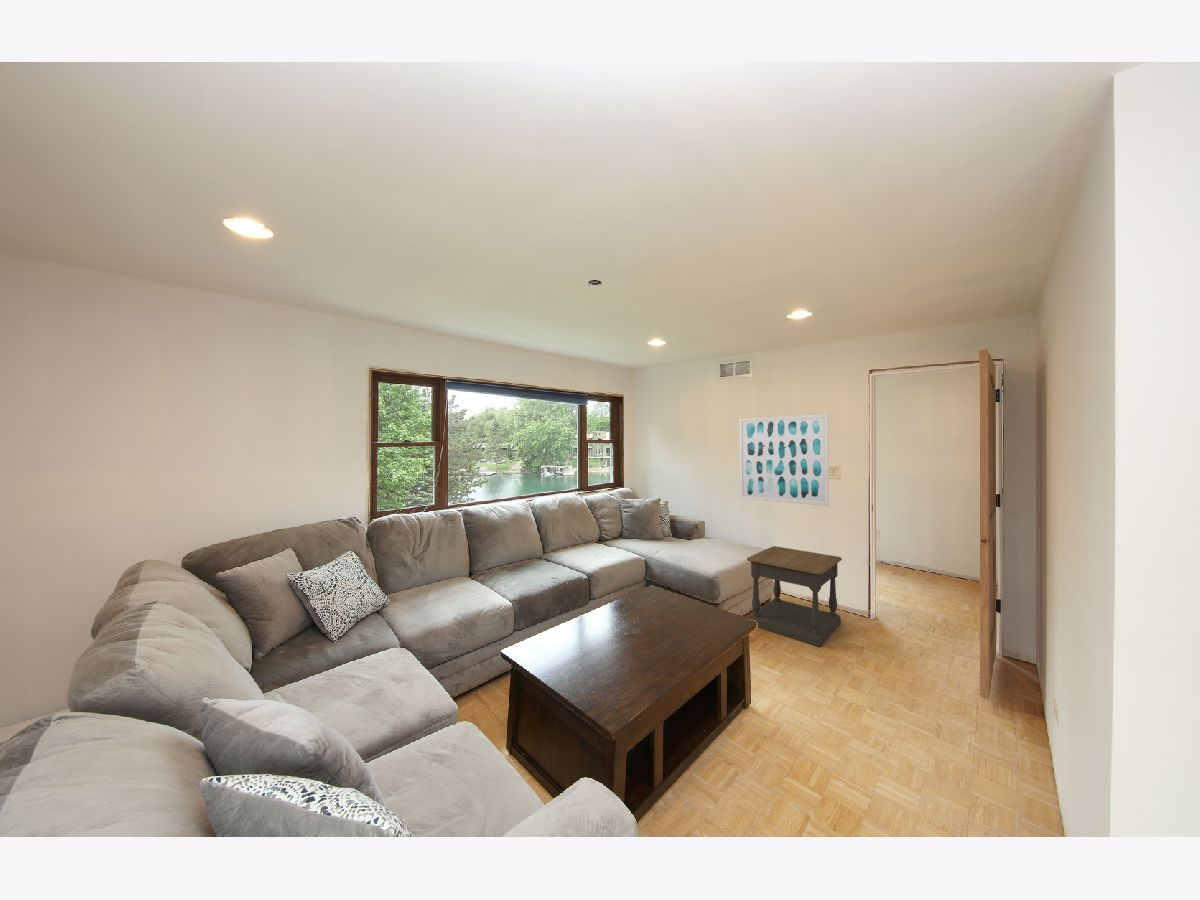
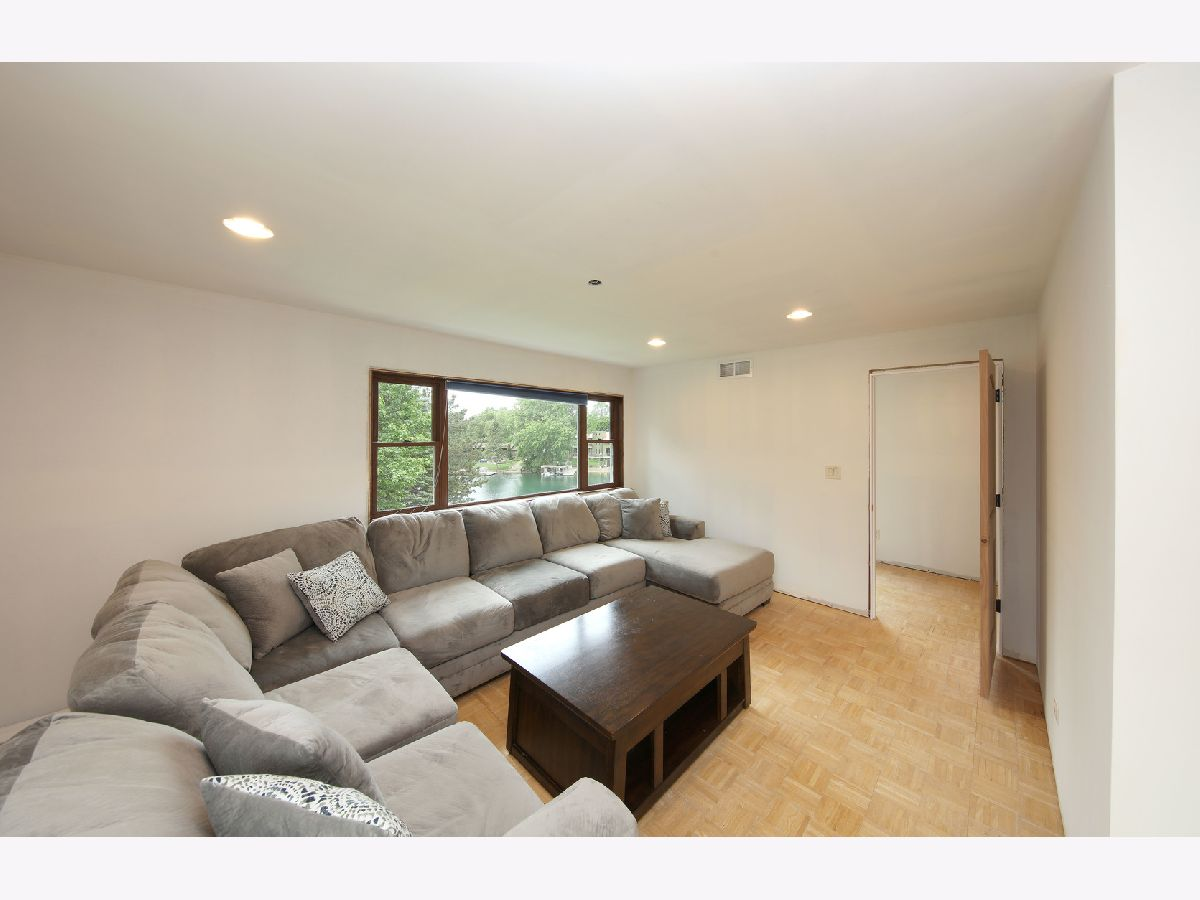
- wall art (780, 459)
- side table (797, 584)
